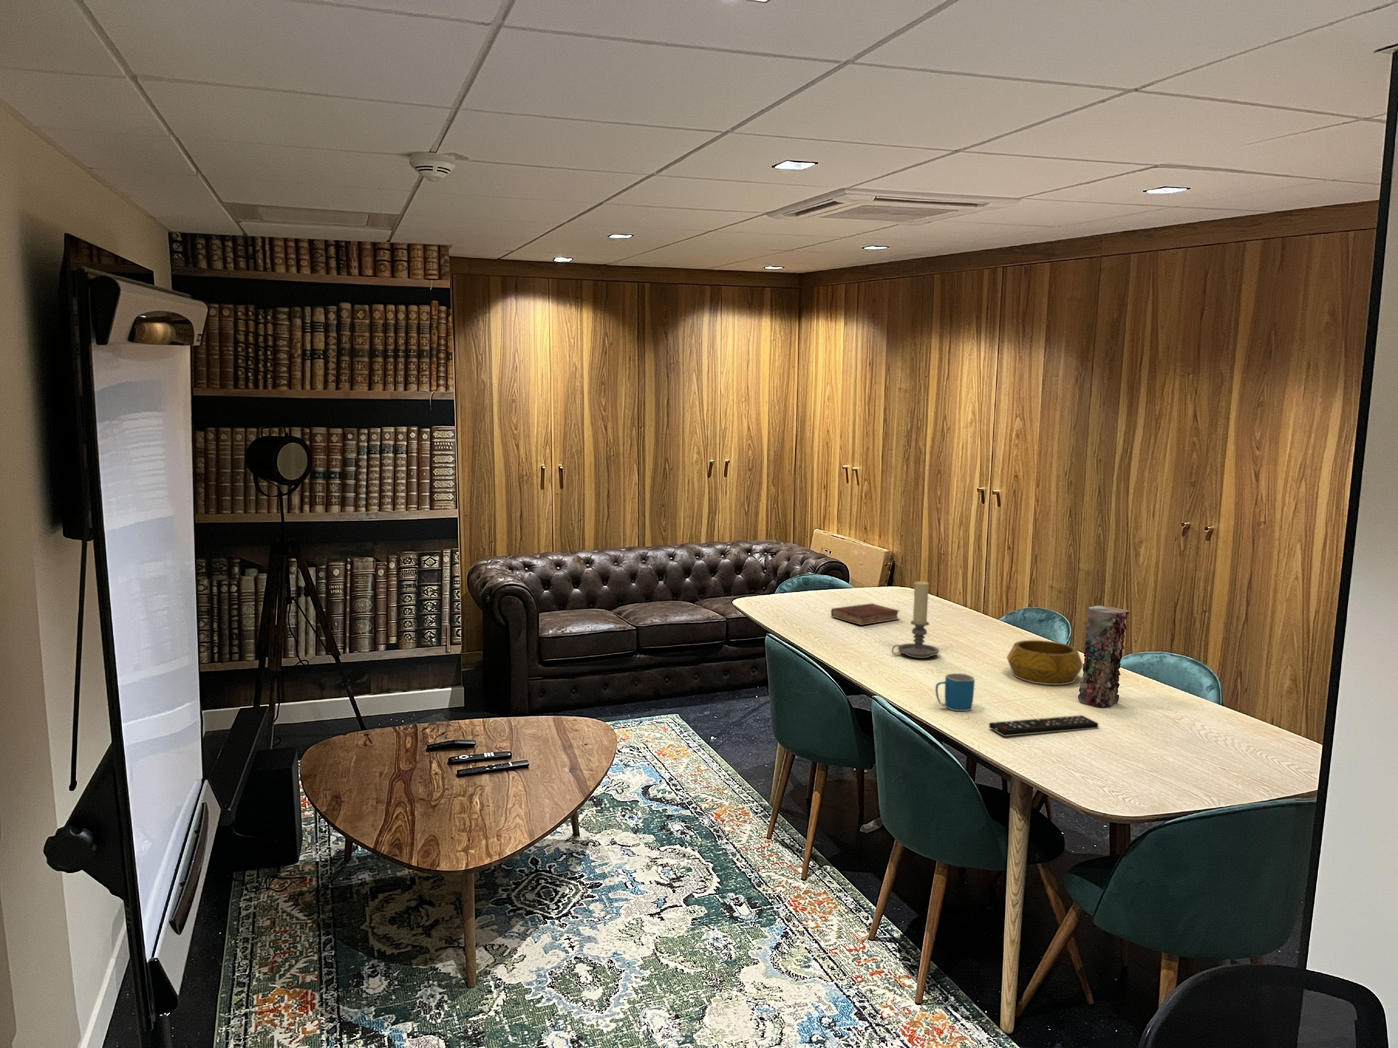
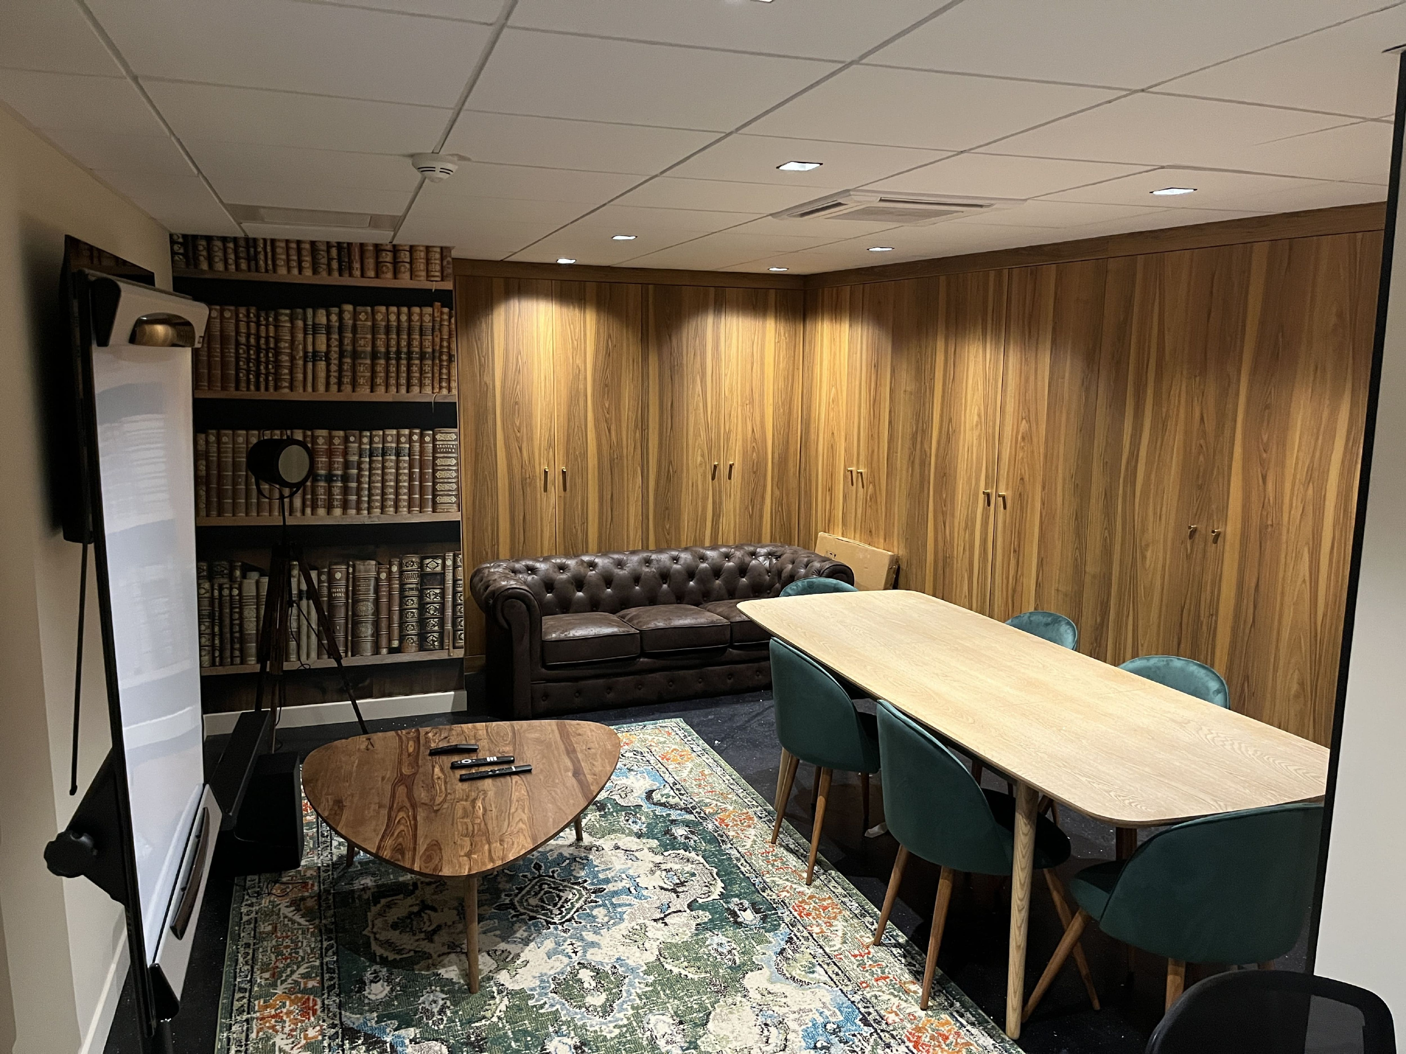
- hardback book (865, 613)
- decorative bowl (1045, 662)
- vase (1103, 656)
- candle holder (916, 619)
- remote control (1044, 724)
- mug (954, 692)
